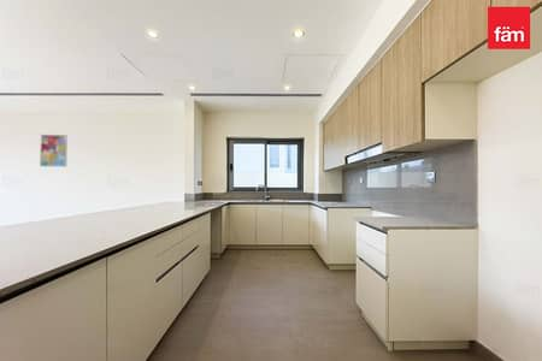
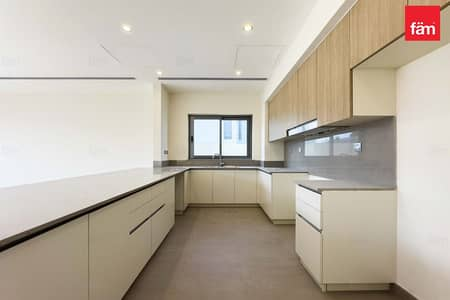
- wall art (53, 150)
